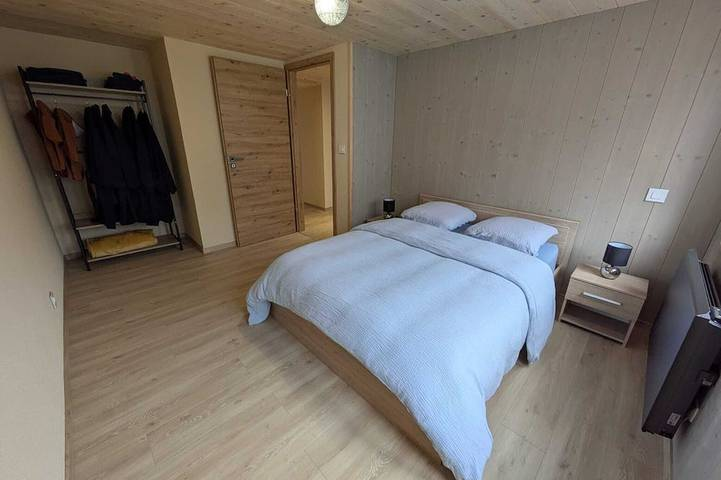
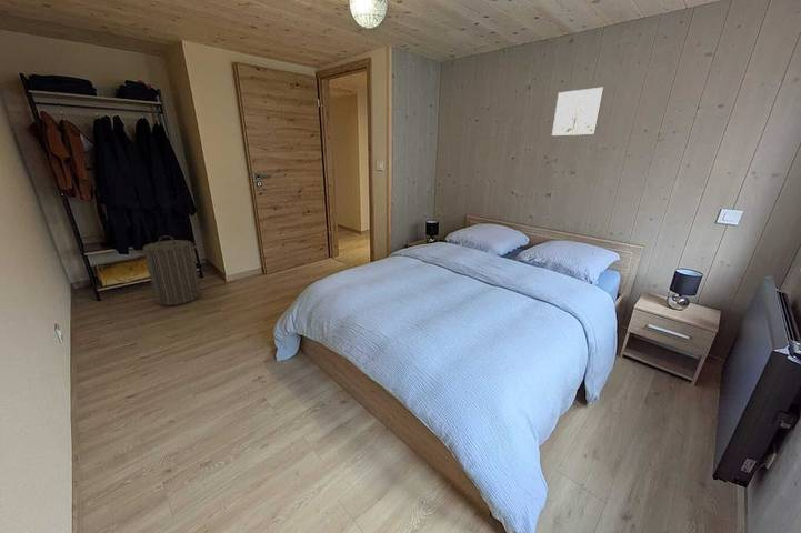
+ laundry hamper (172, 268)
+ wall art (577, 112)
